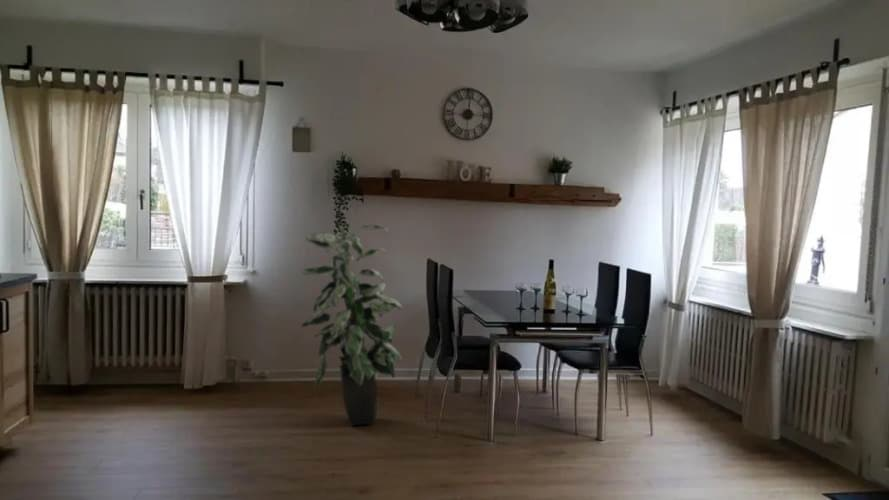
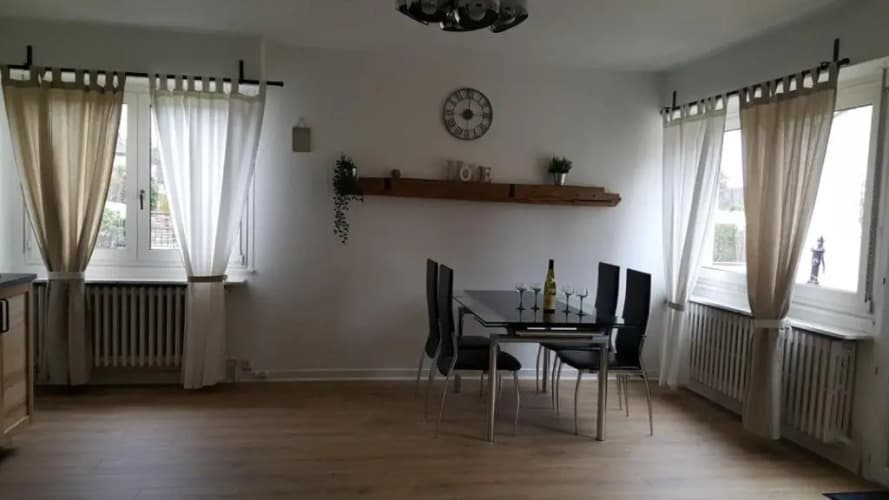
- indoor plant (356, 325)
